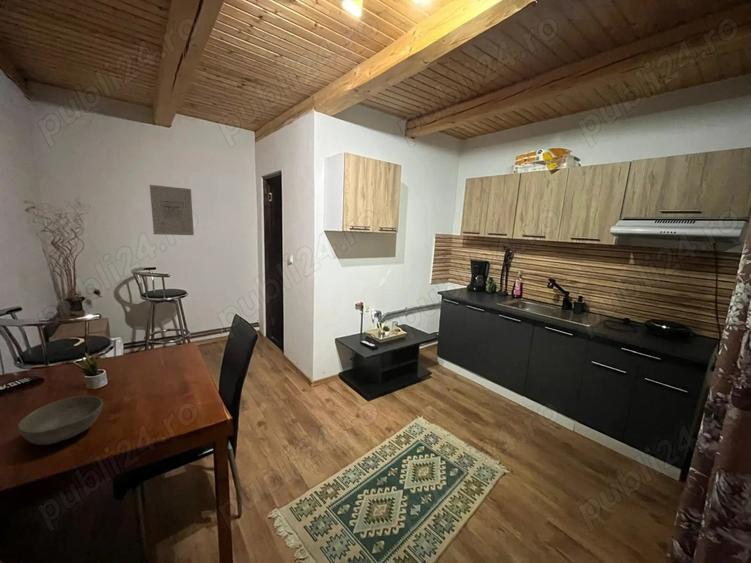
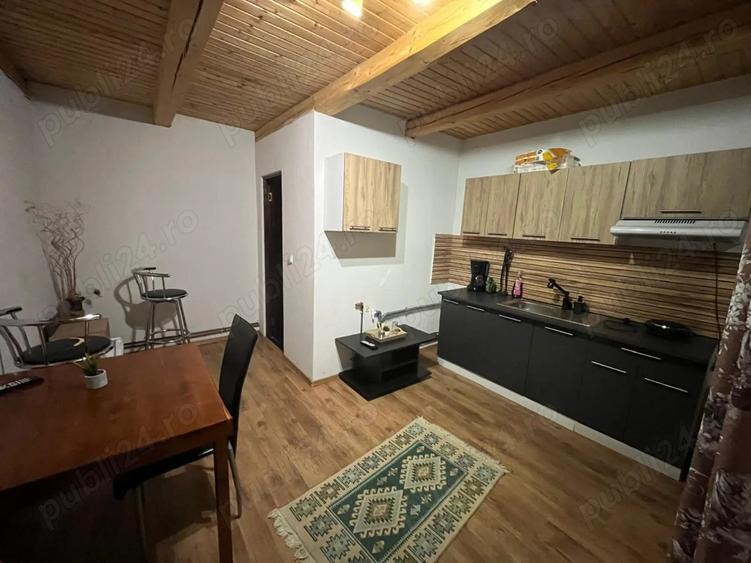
- wall art (172, 211)
- bowl (64, 422)
